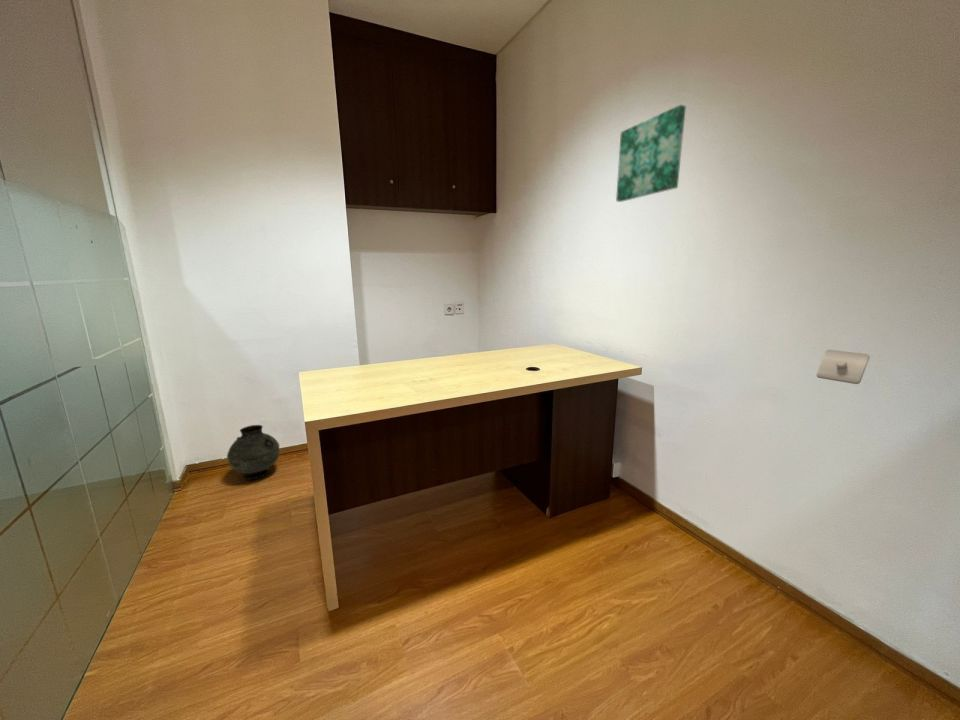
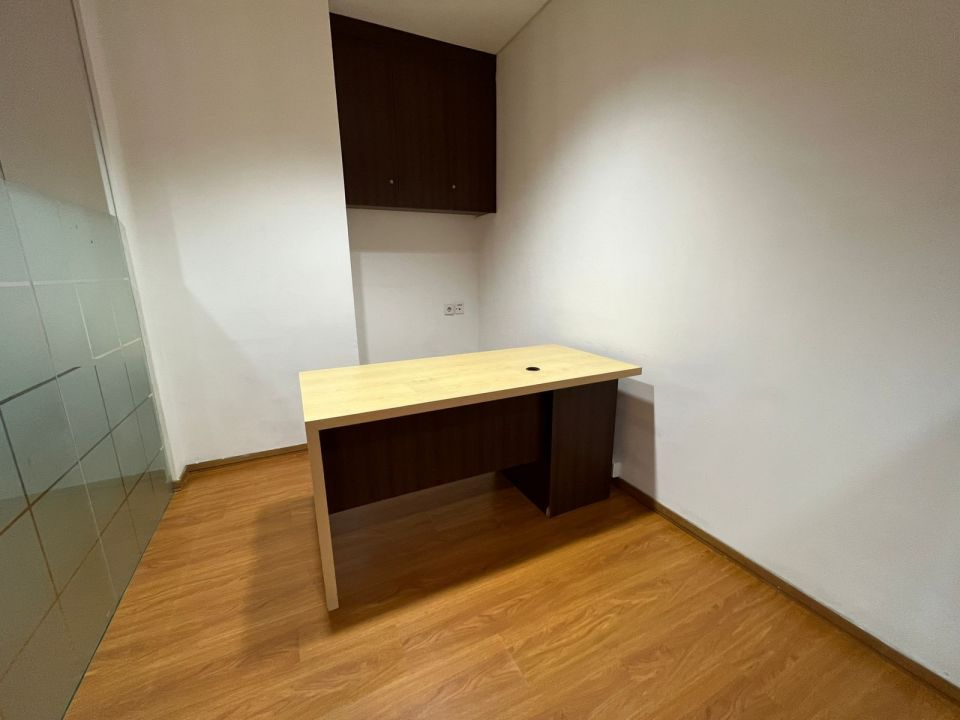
- light switch (842, 366)
- vase (254, 451)
- wall art (647, 158)
